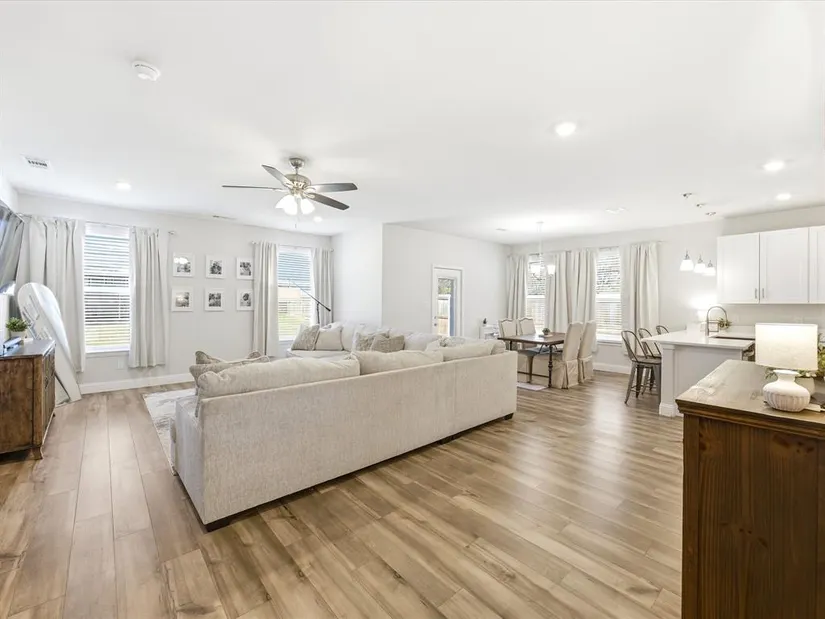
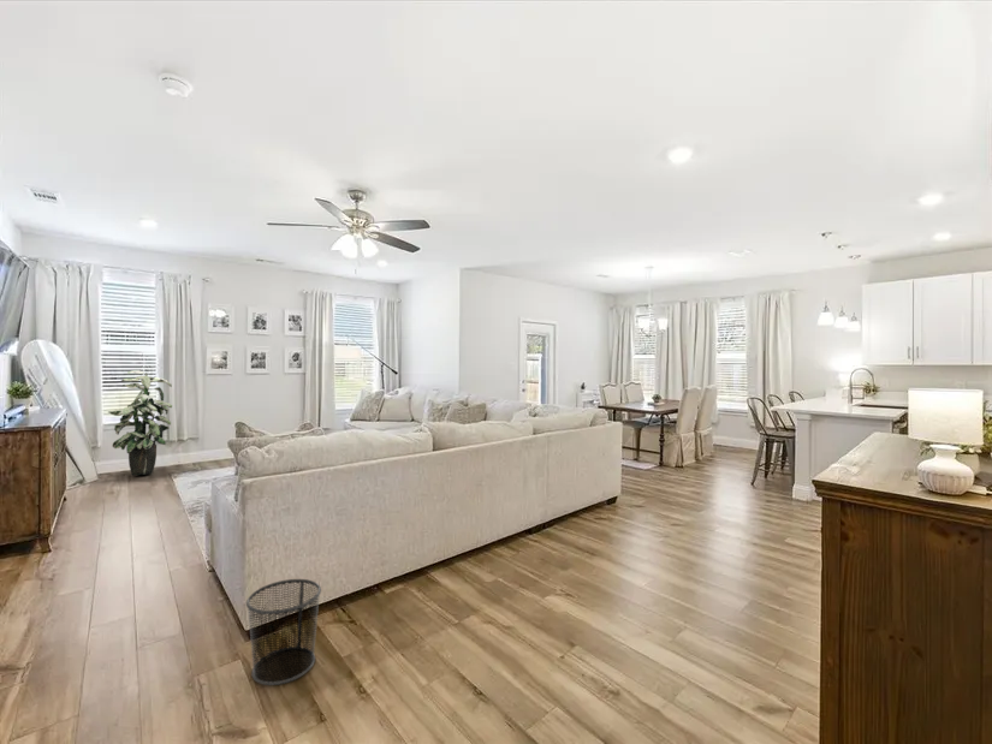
+ indoor plant (141, 422)
+ waste bin (284, 629)
